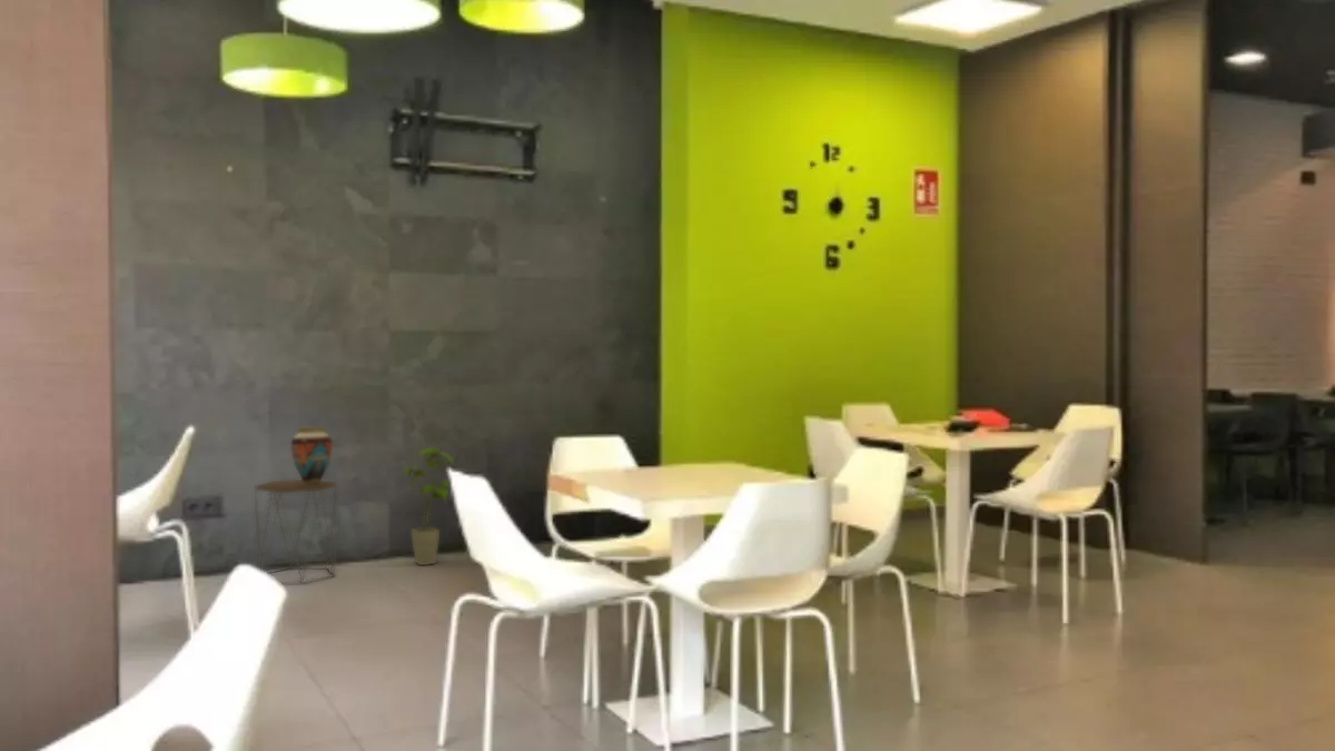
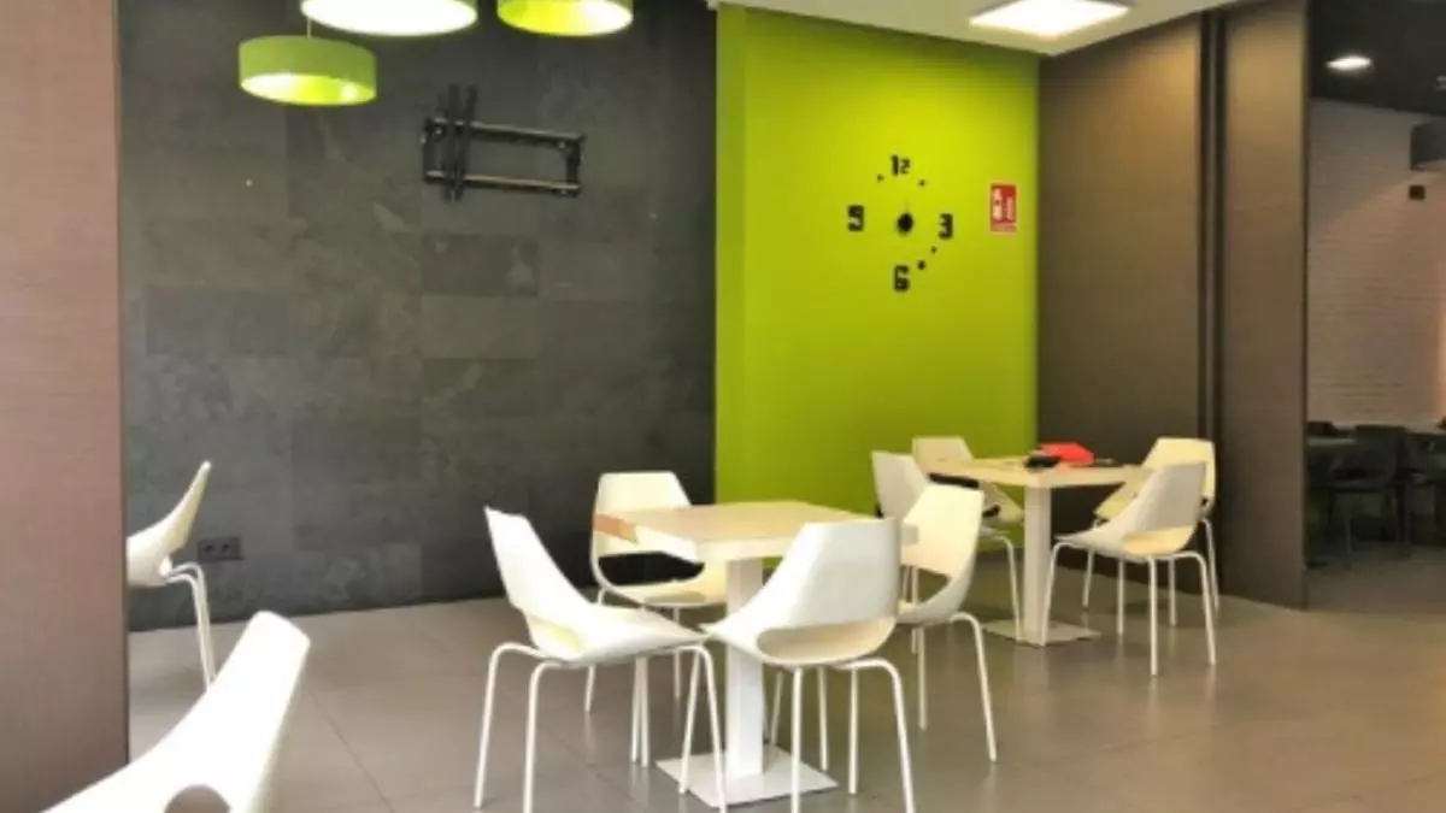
- house plant (432, 505)
- vase (312, 455)
- side table (299, 530)
